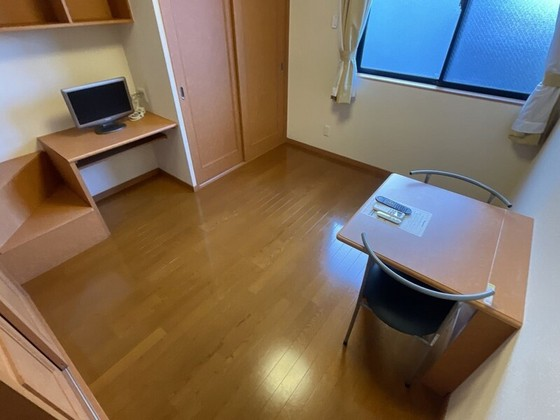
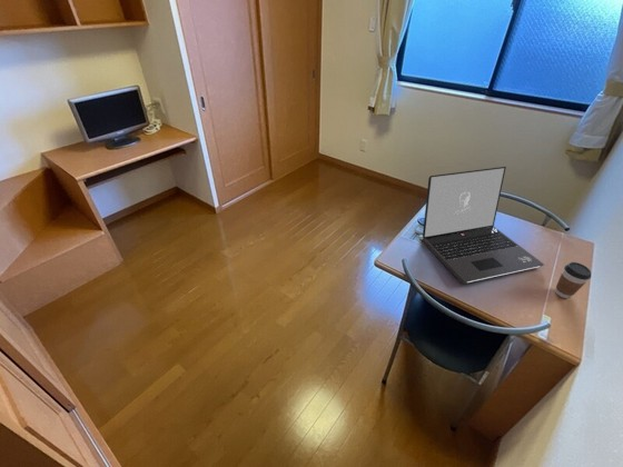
+ coffee cup (571, 280)
+ laptop (485, 221)
